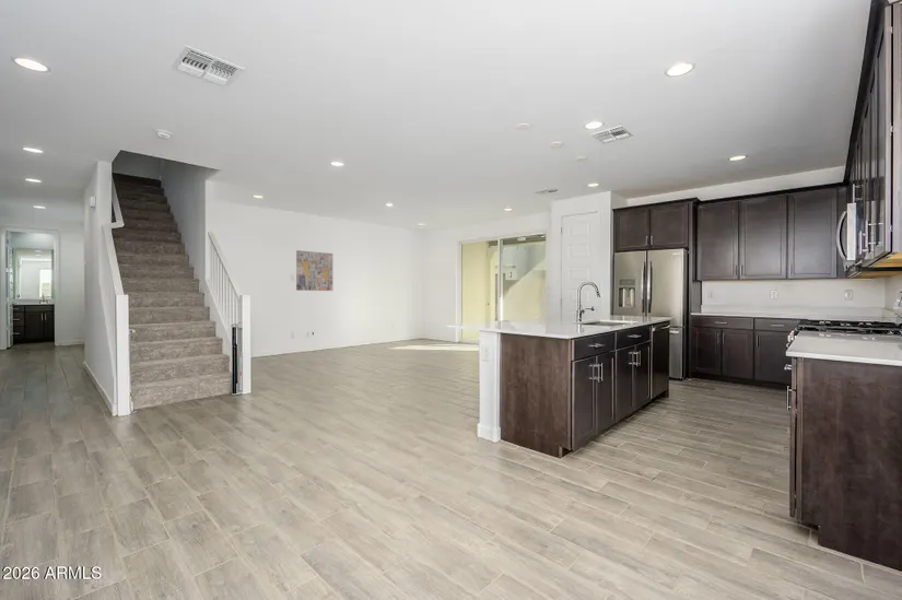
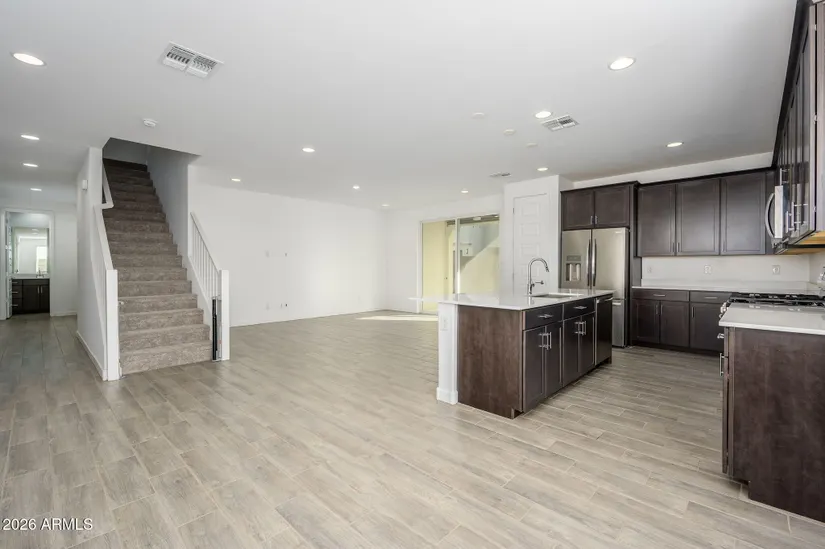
- wall art (315, 271)
